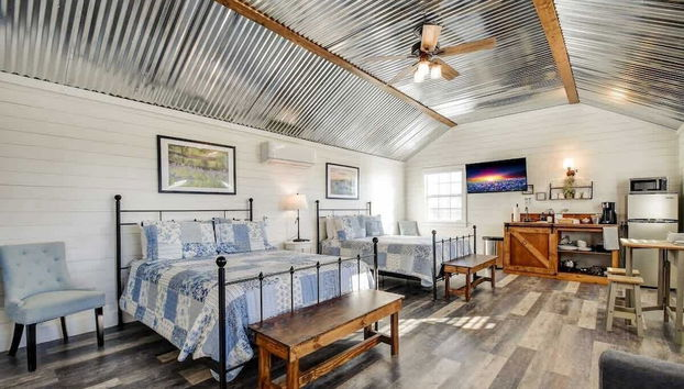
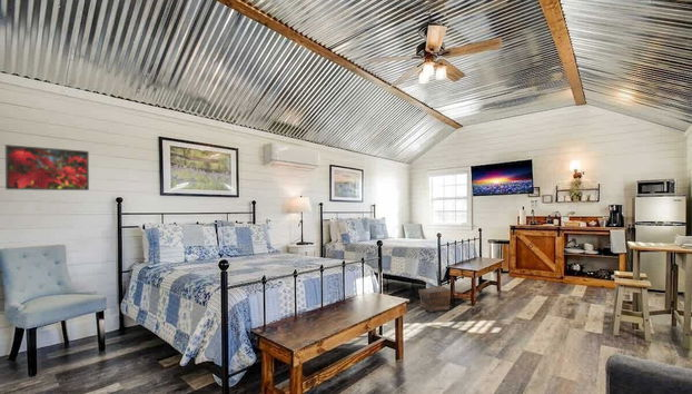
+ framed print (49, 168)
+ pouch (434, 298)
